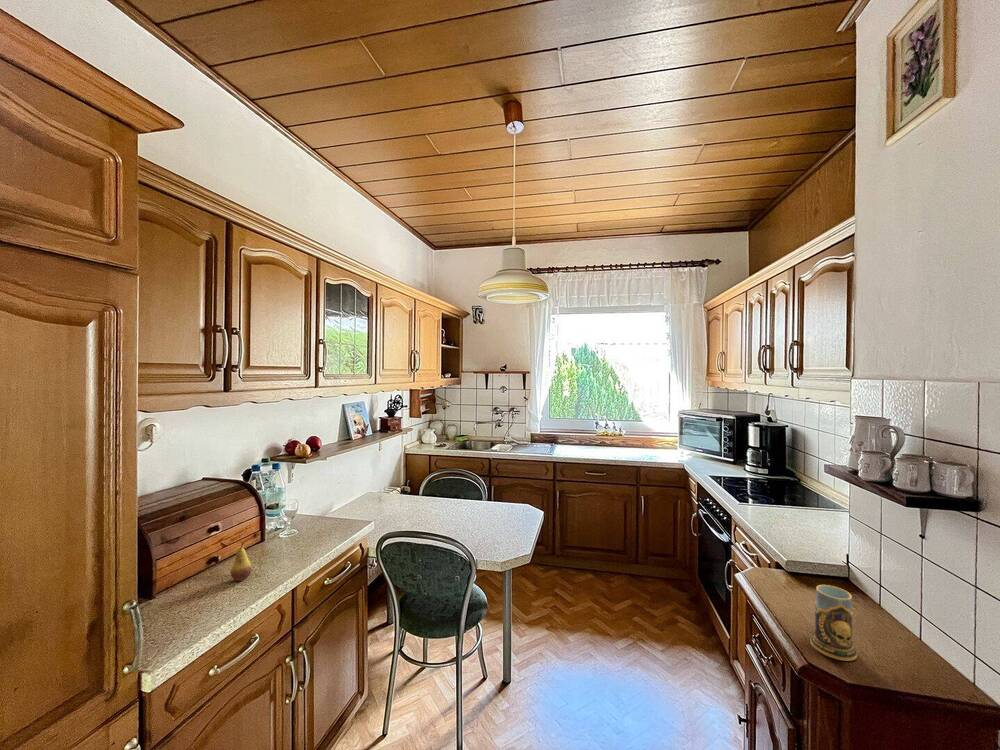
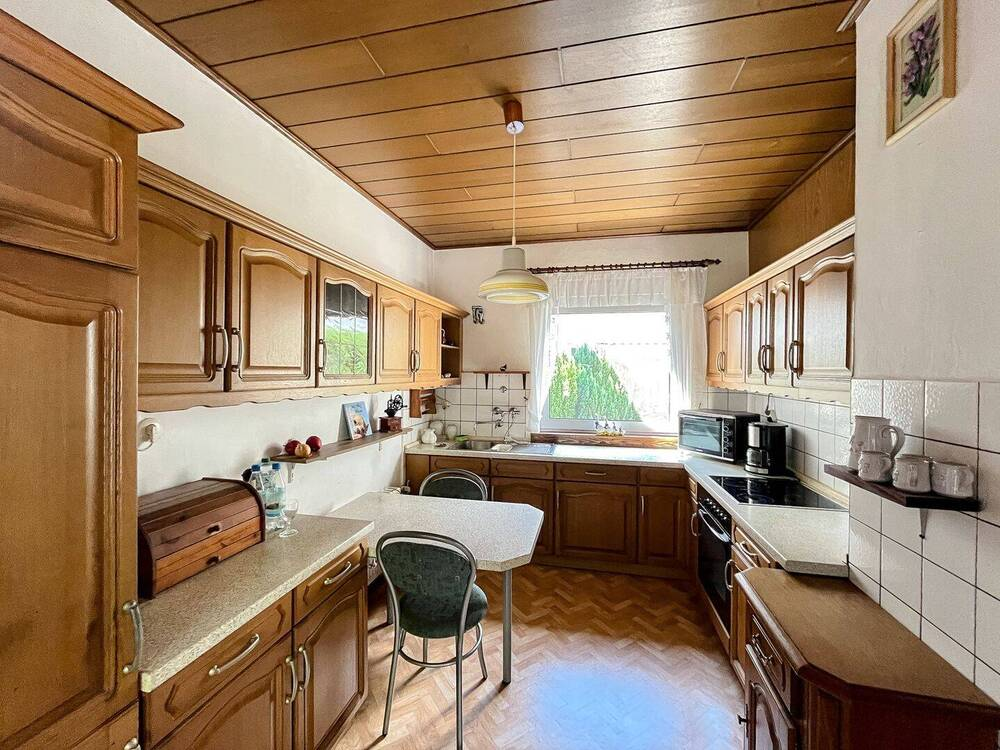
- fruit (241, 559)
- mug (830, 617)
